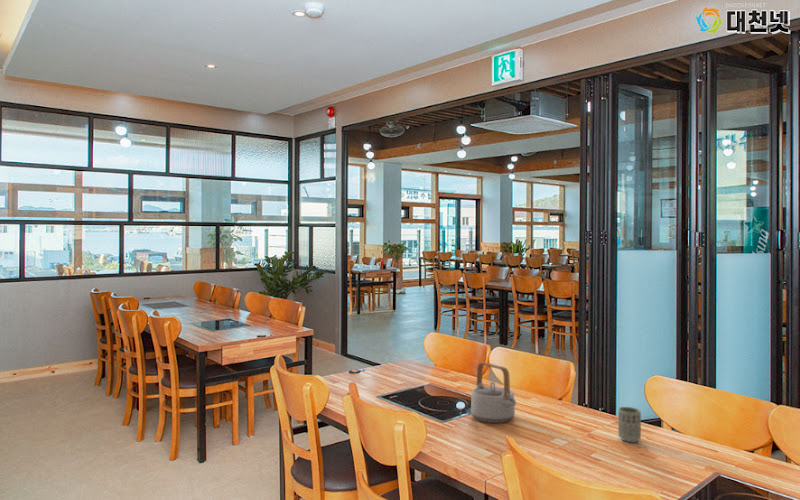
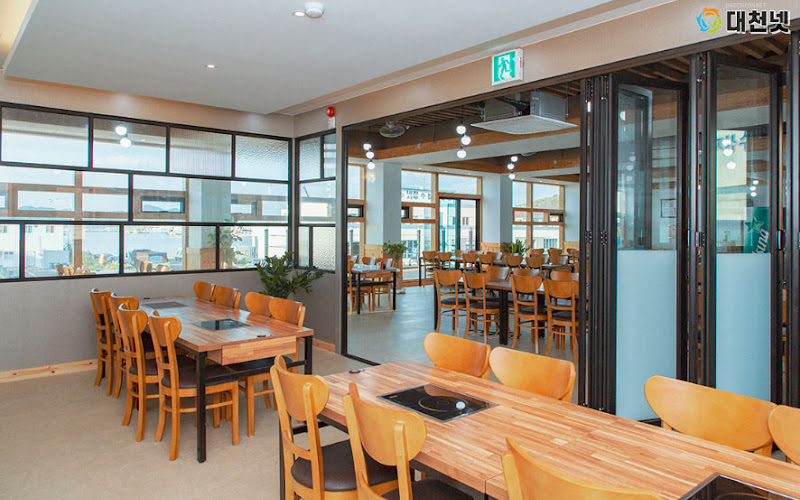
- teapot (495, 391)
- cup (629, 424)
